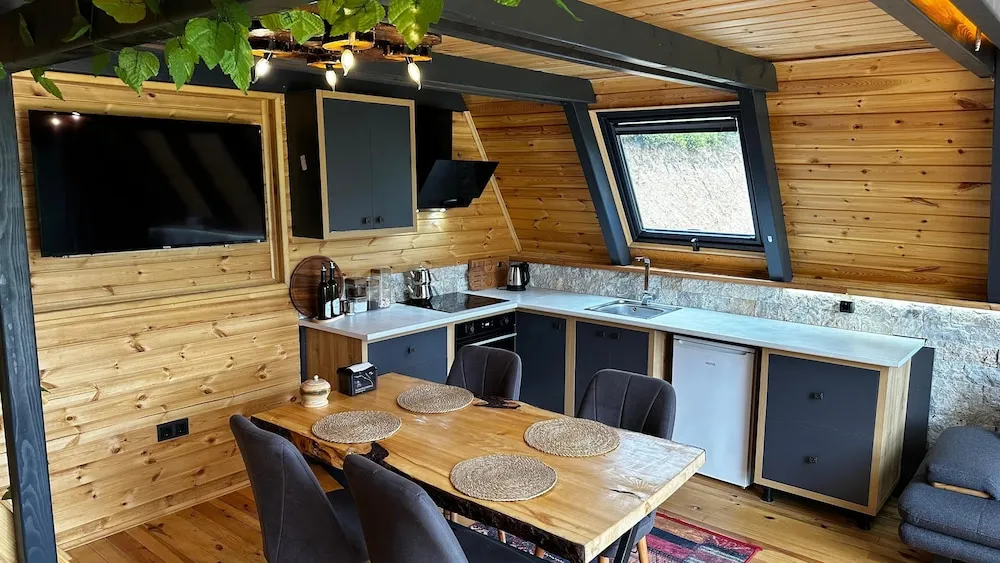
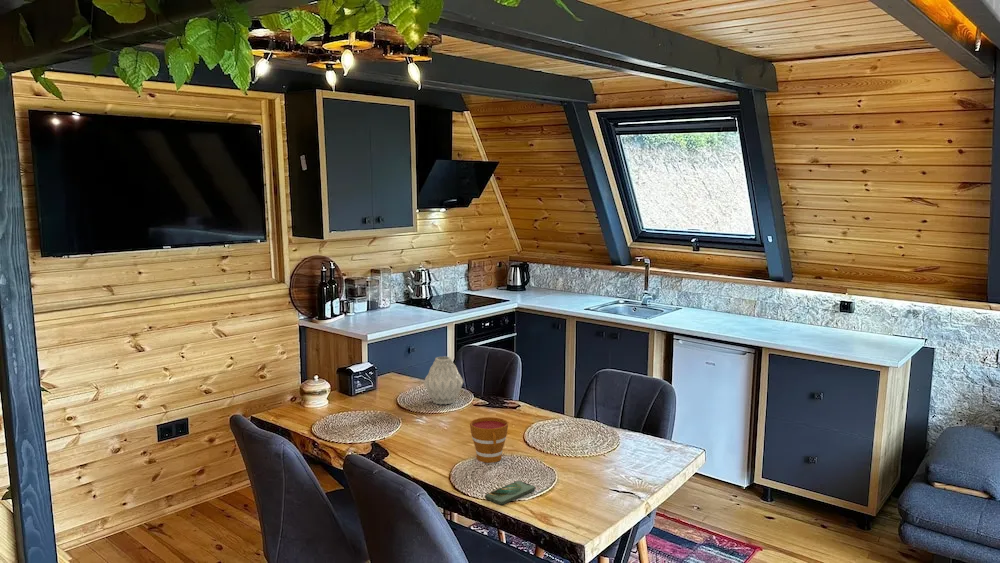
+ cup (490, 441)
+ vase (443, 380)
+ smartphone (510, 492)
